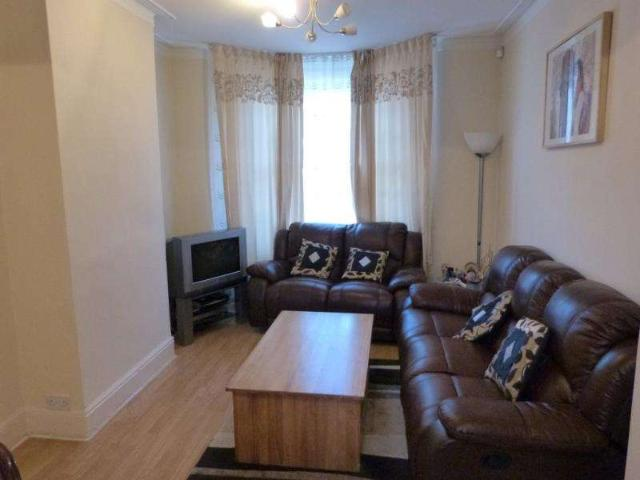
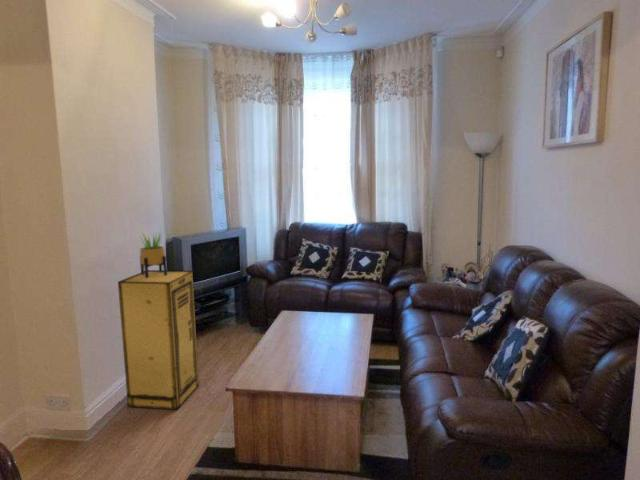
+ potted plant (152, 251)
+ storage cabinet (161, 336)
